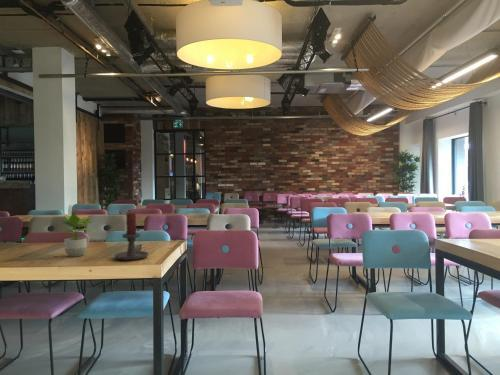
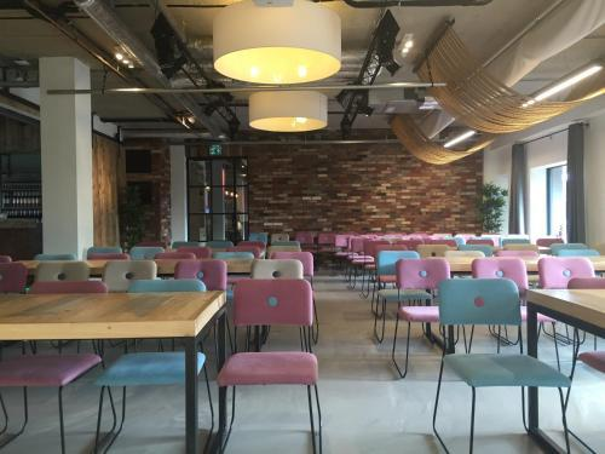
- potted plant (77, 233)
- candle holder (133, 234)
